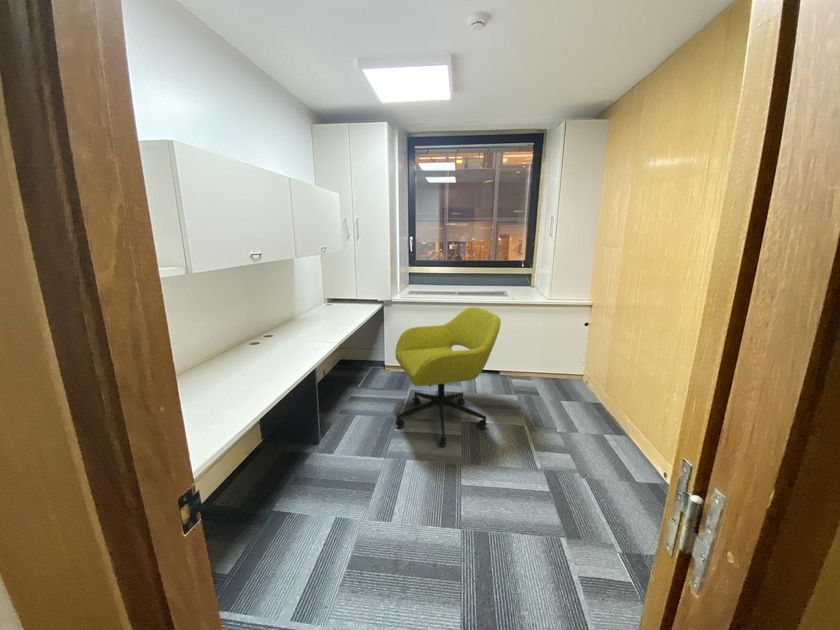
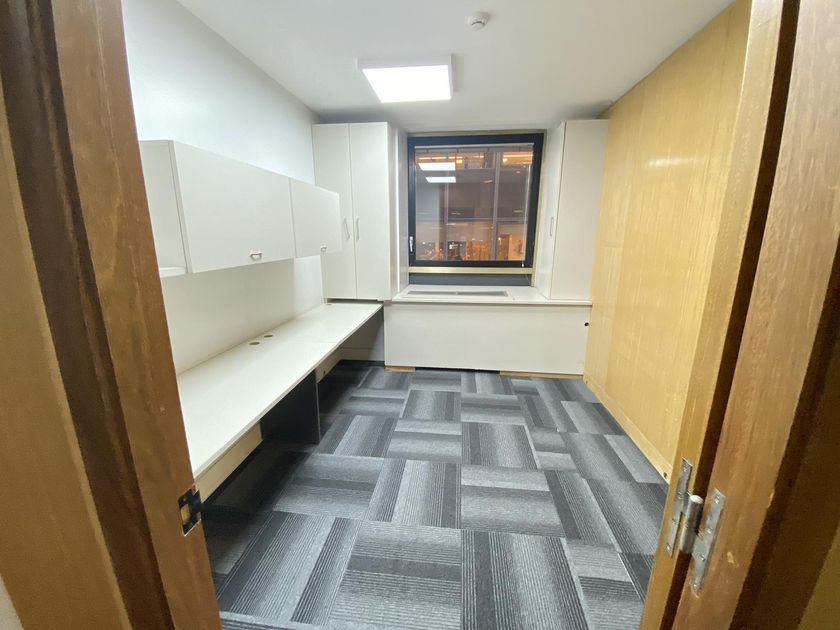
- office chair (441, 369)
